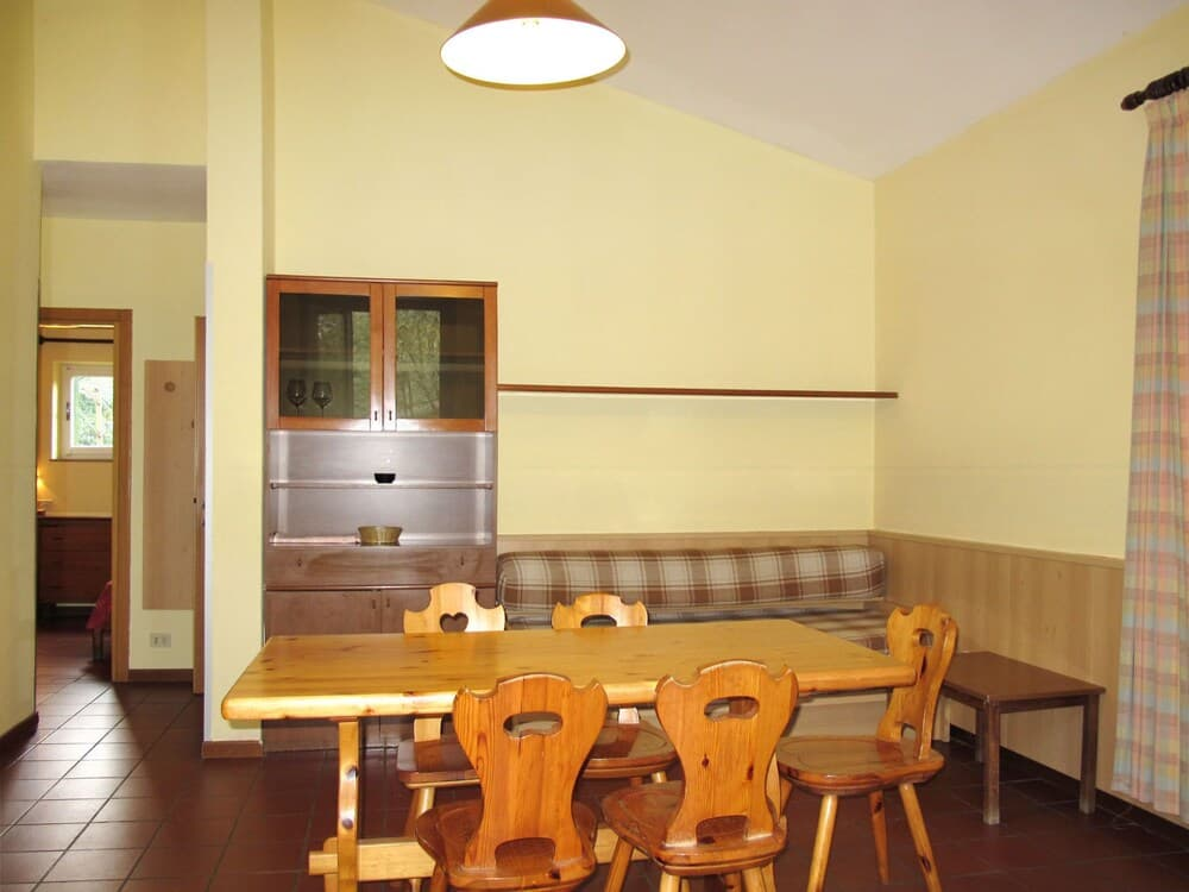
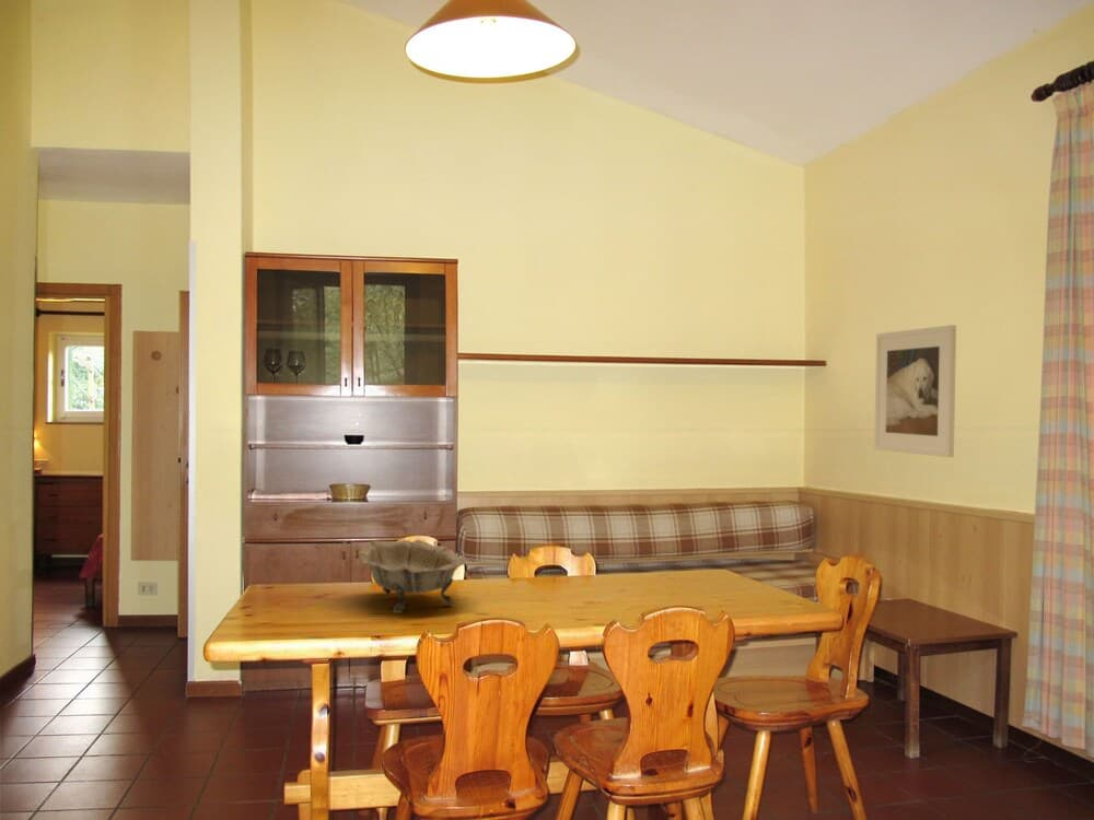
+ decorative bowl (411, 575)
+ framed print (912, 391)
